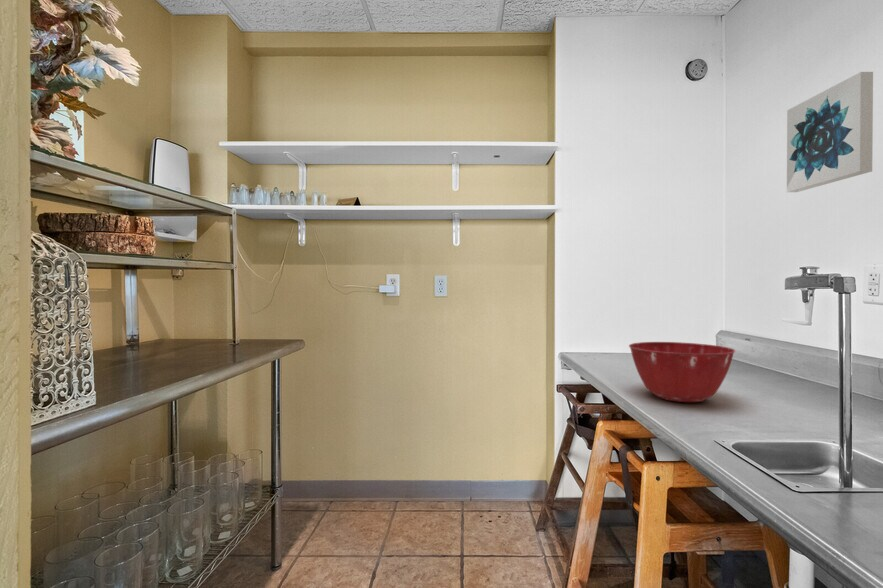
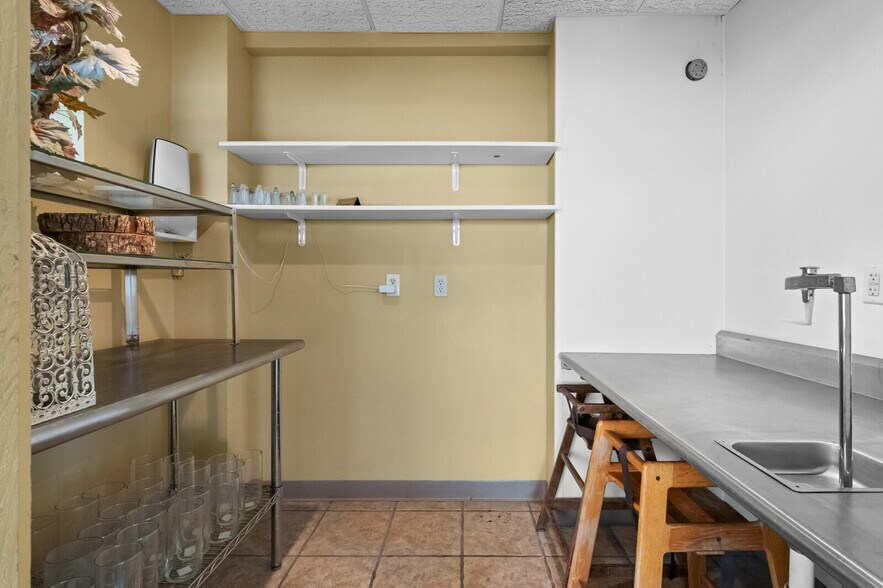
- wall art (825, 137)
- mixing bowl (679, 372)
